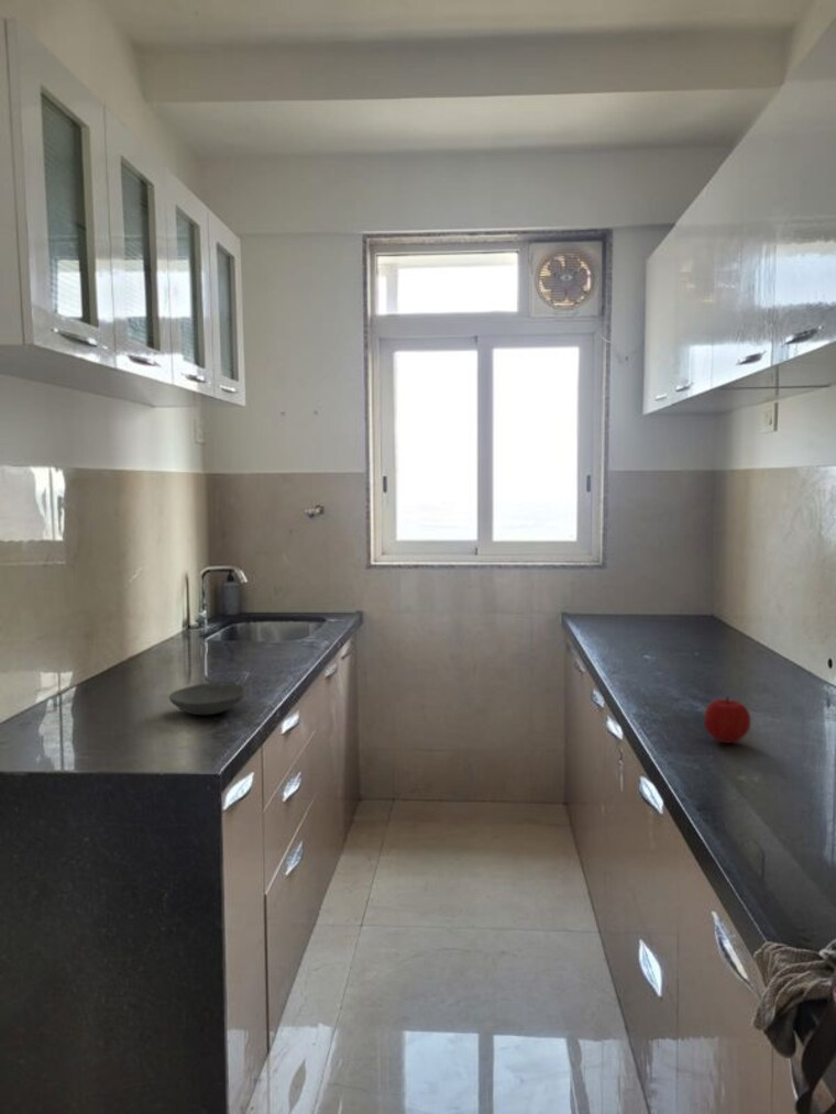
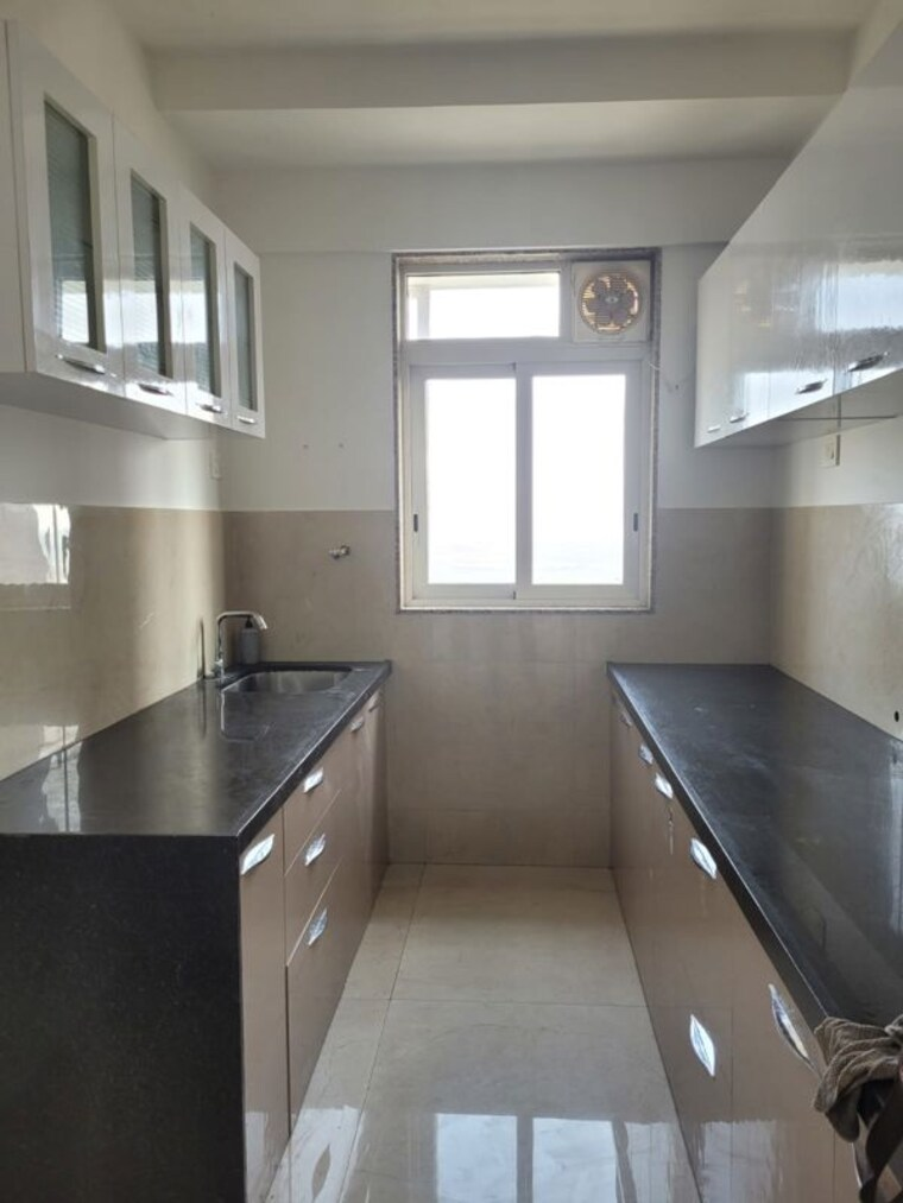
- fruit (727, 719)
- bowl (208, 701)
